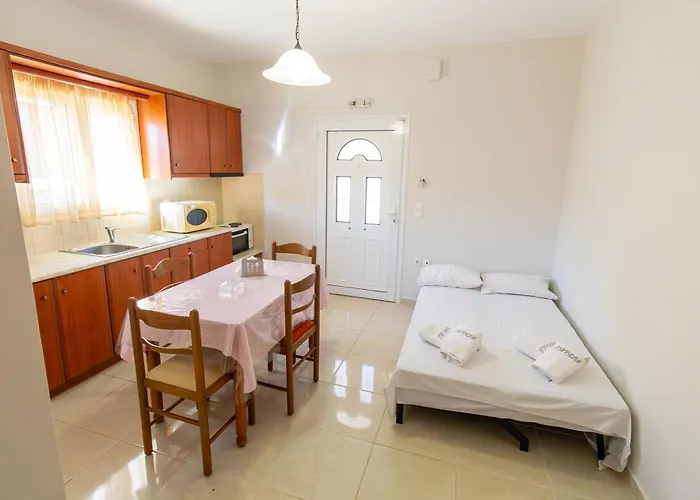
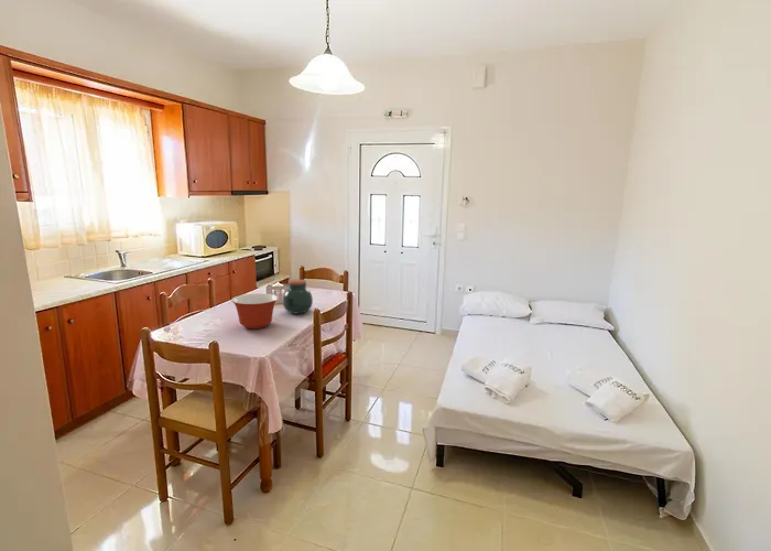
+ jar (297, 296)
+ mixing bowl (256, 312)
